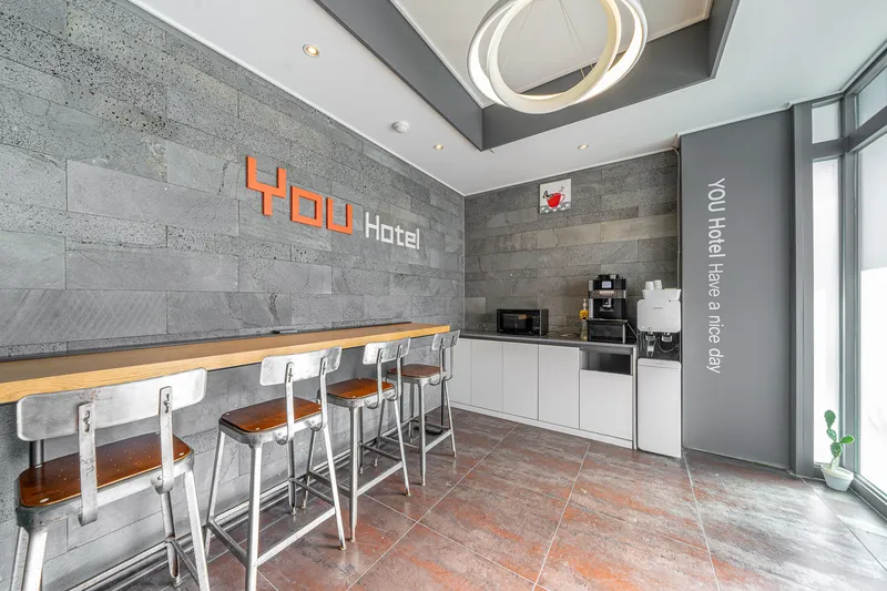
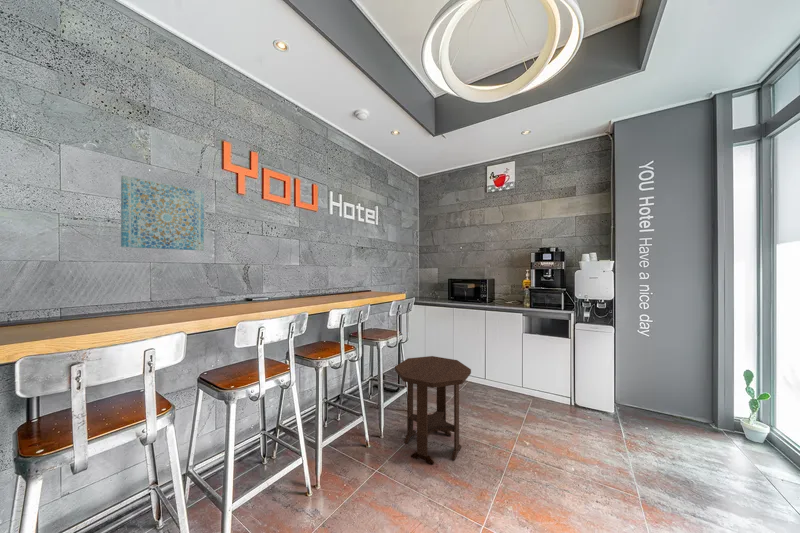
+ side table (437, 406)
+ wall art (166, 216)
